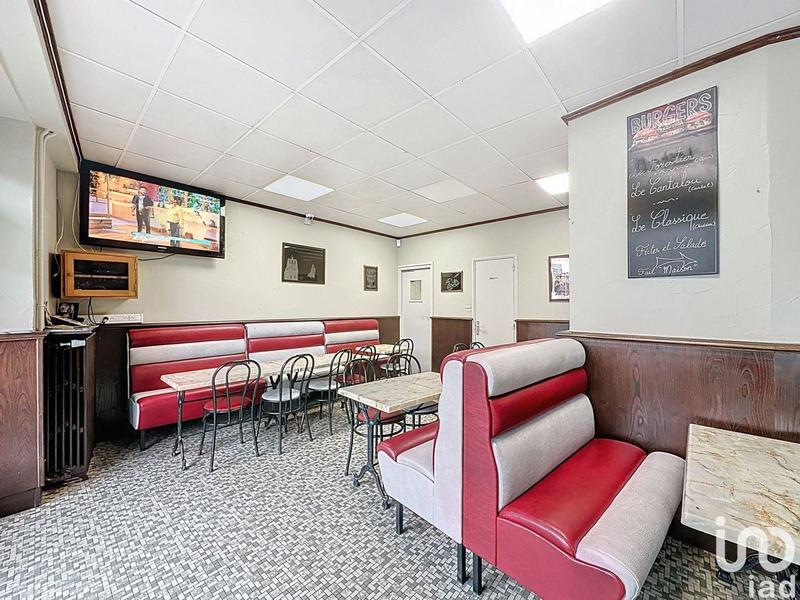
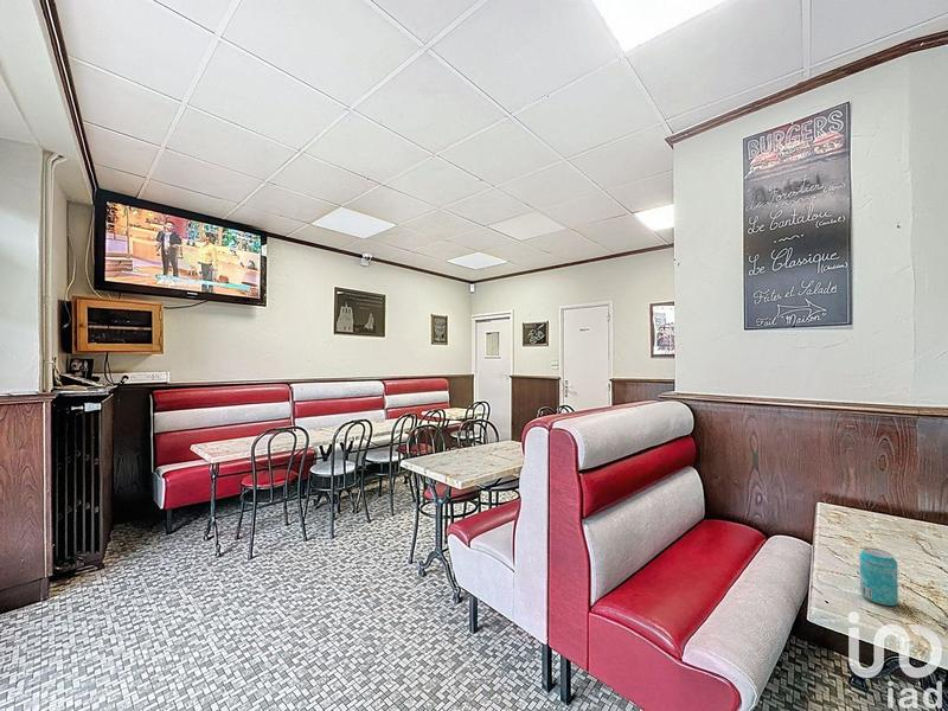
+ beverage can (878, 575)
